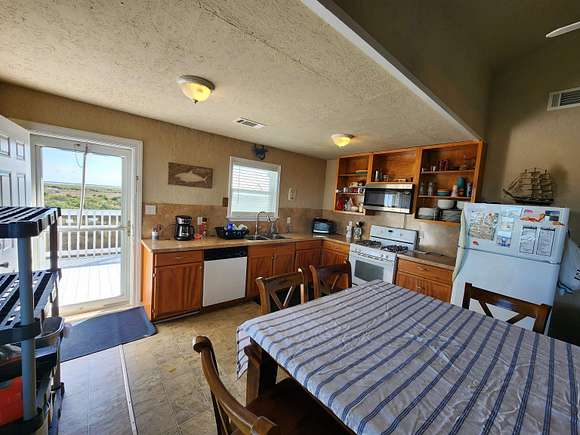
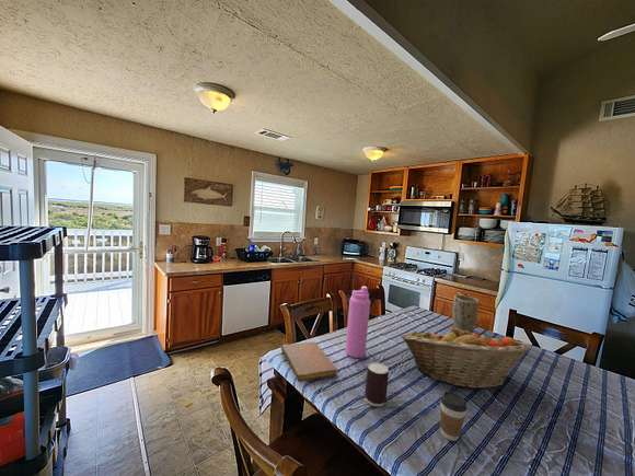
+ fruit basket (461, 349)
+ water bottle (358, 320)
+ beverage can (376, 383)
+ coffee cup (451, 416)
+ notebook (307, 359)
+ plant pot (464, 314)
